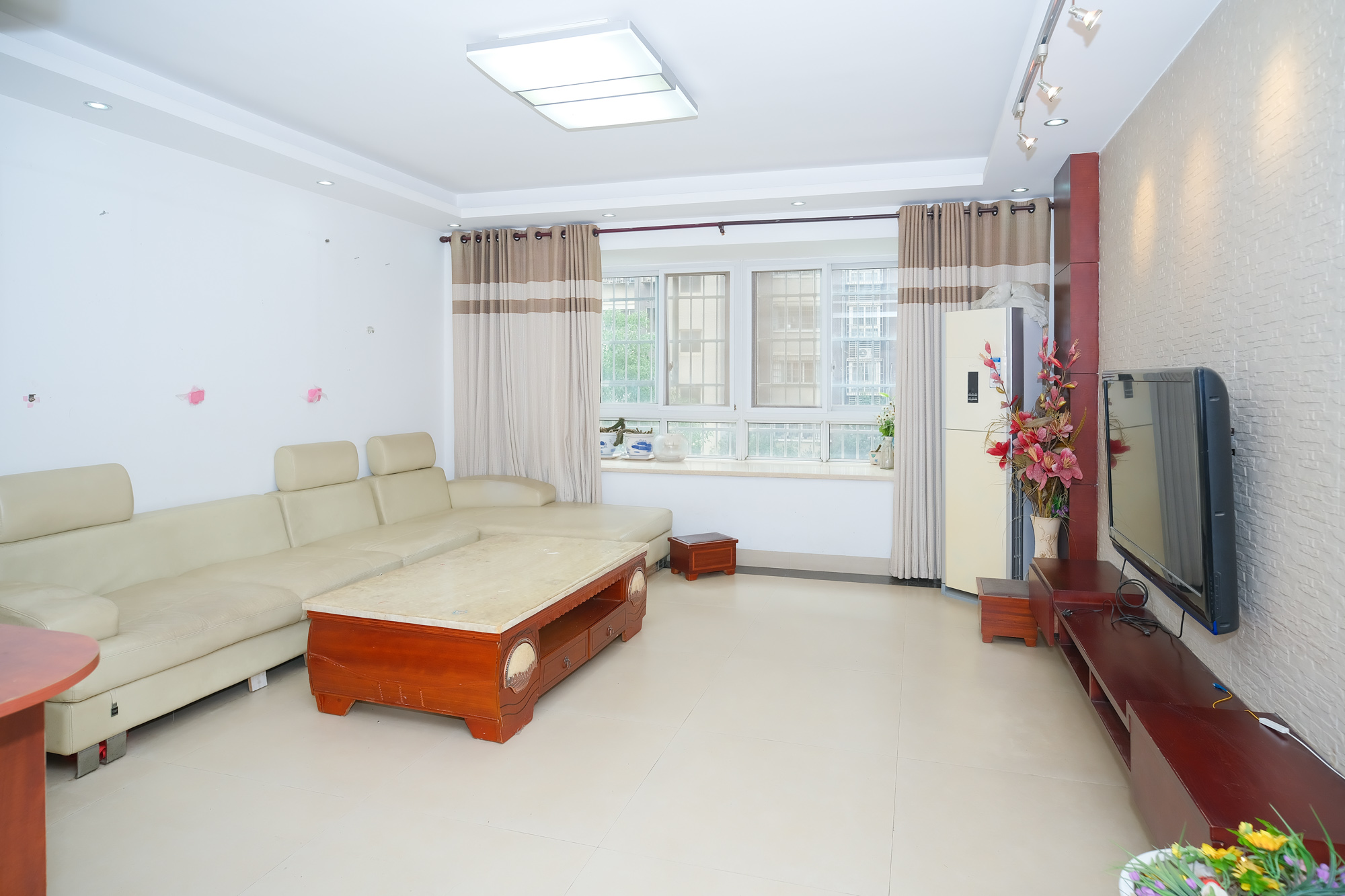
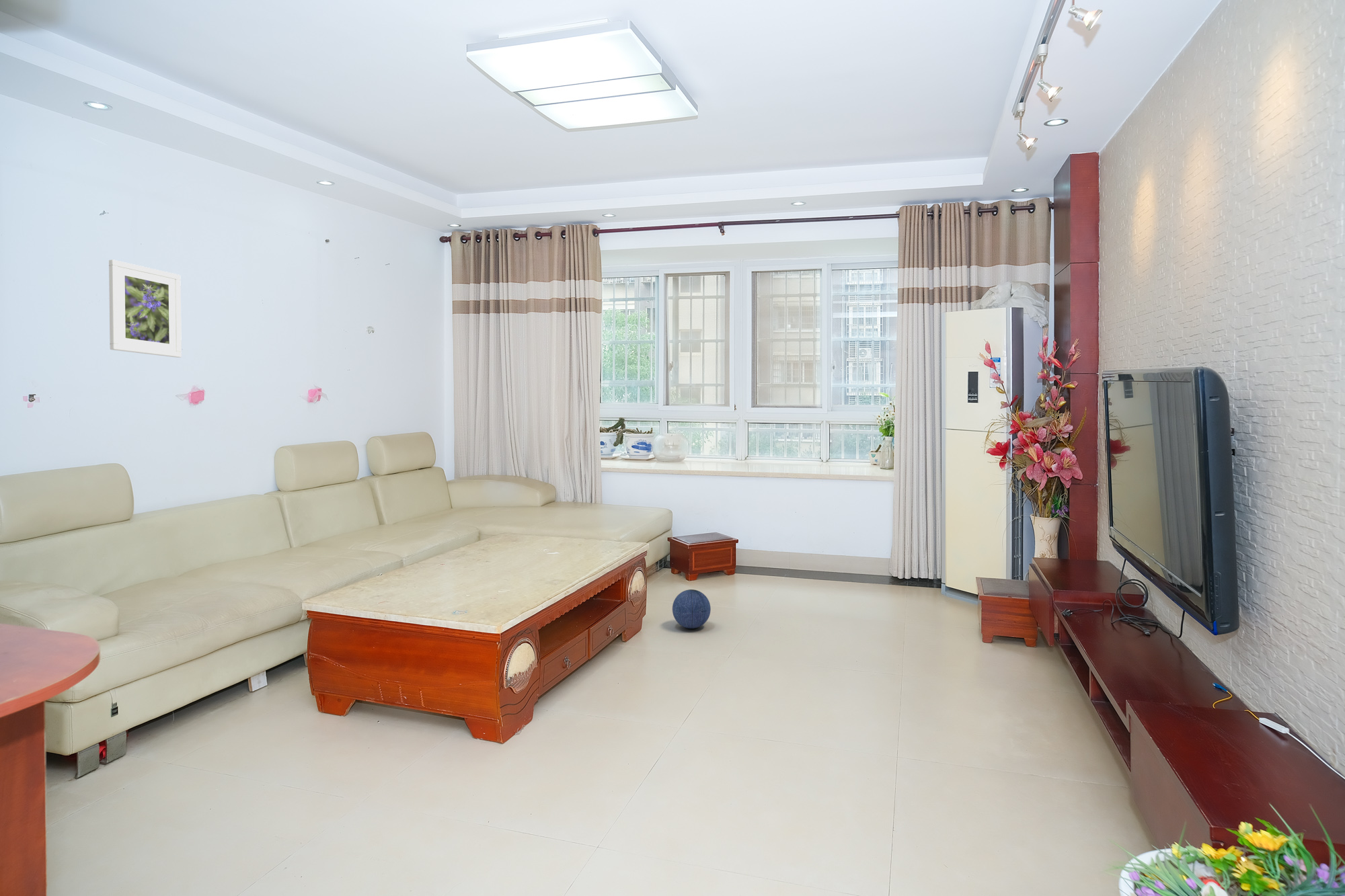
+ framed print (147, 311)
+ ball (691, 608)
